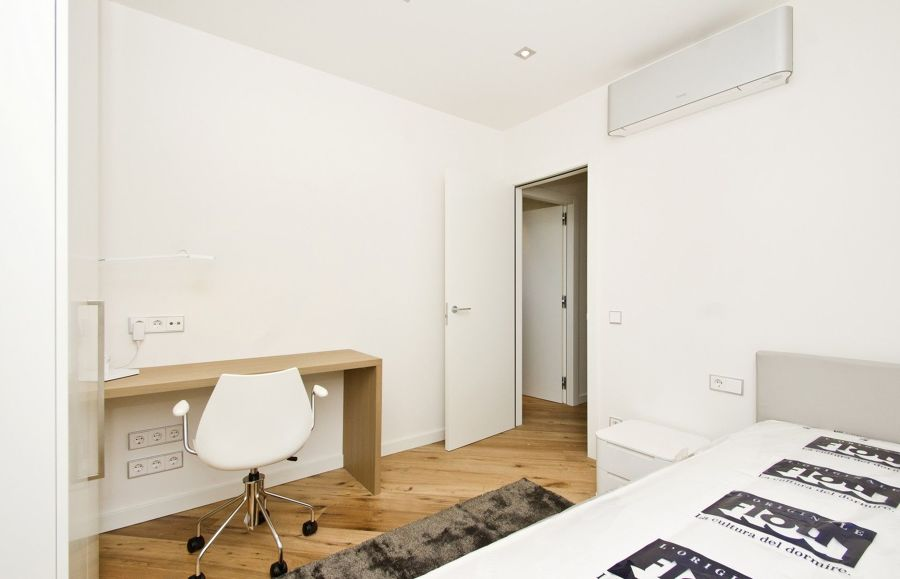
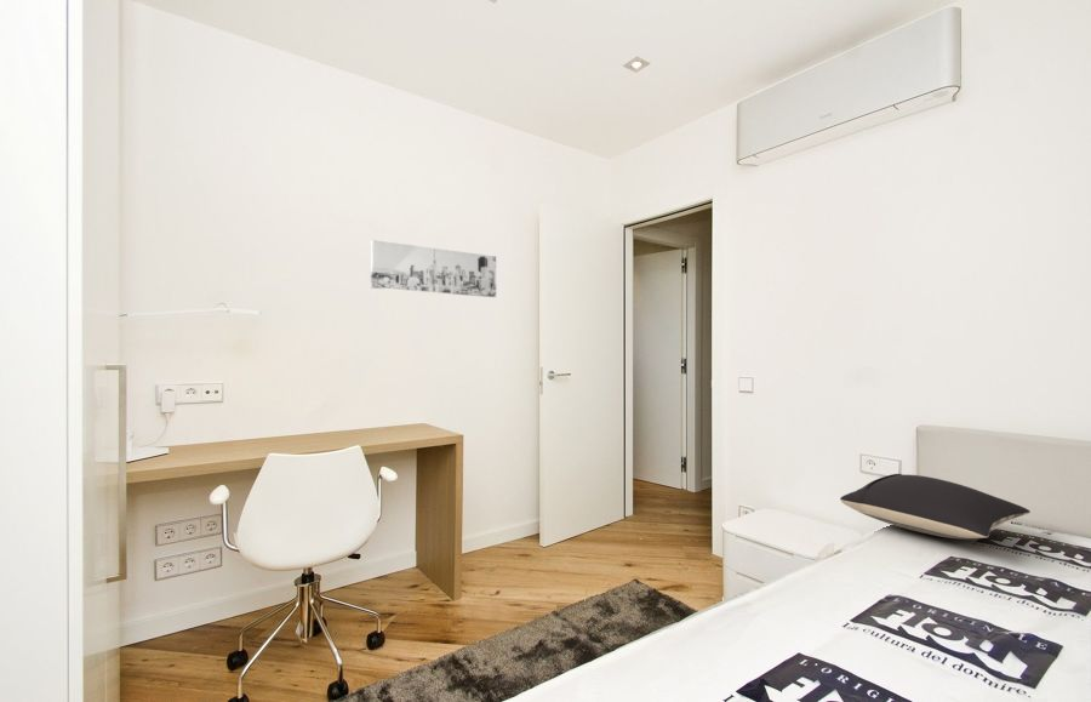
+ pillow (931, 504)
+ wall art (438, 270)
